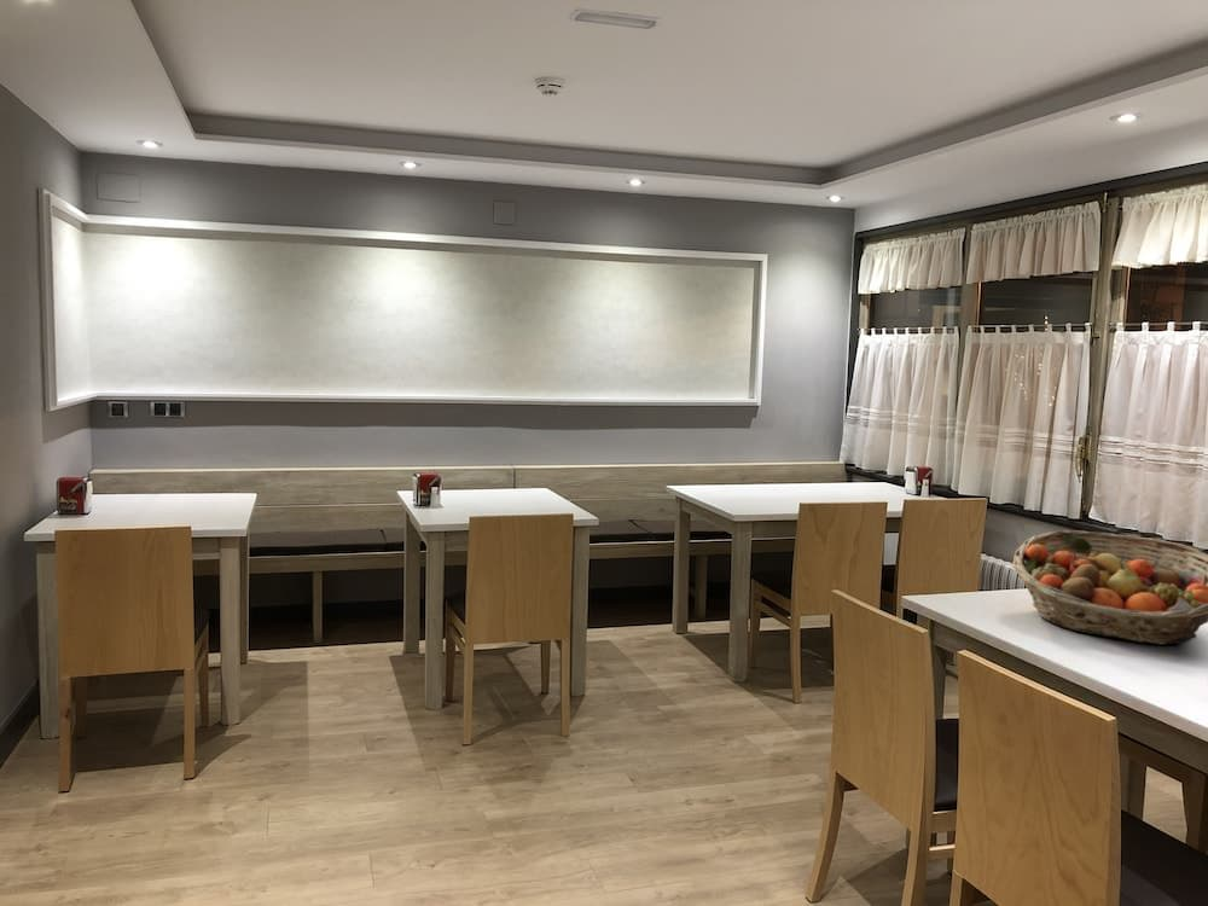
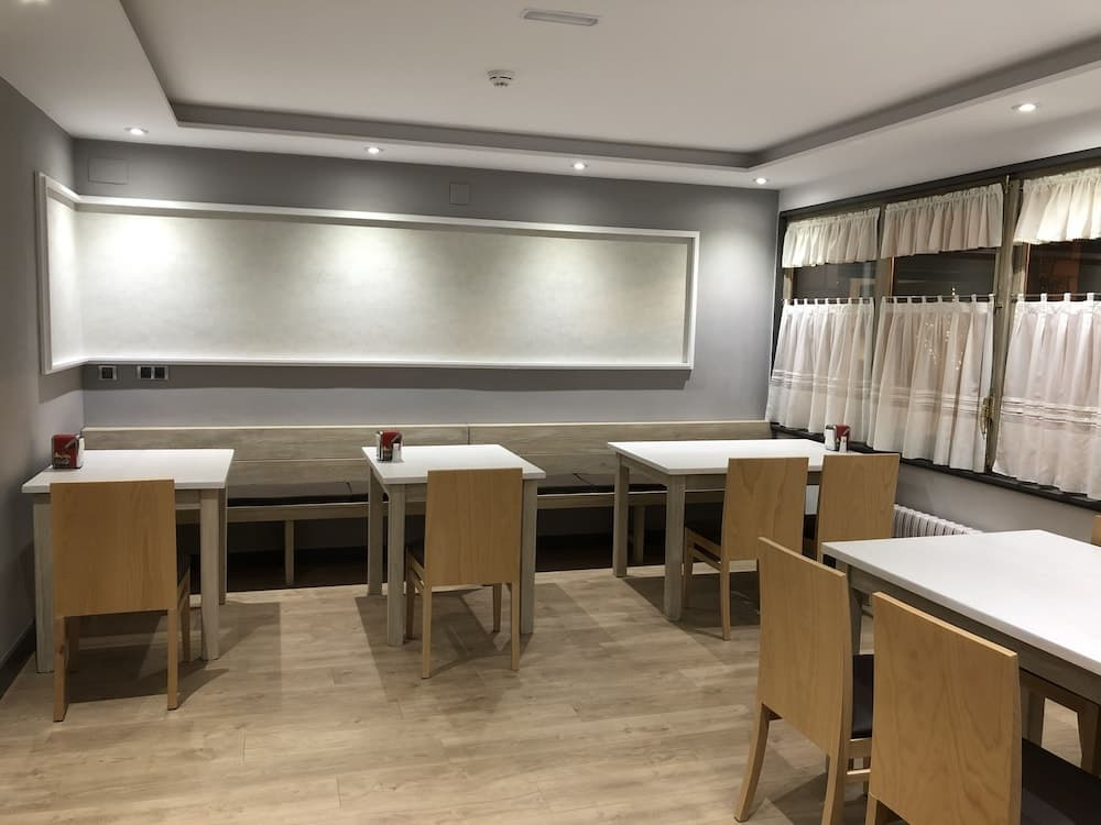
- fruit basket (1117, 583)
